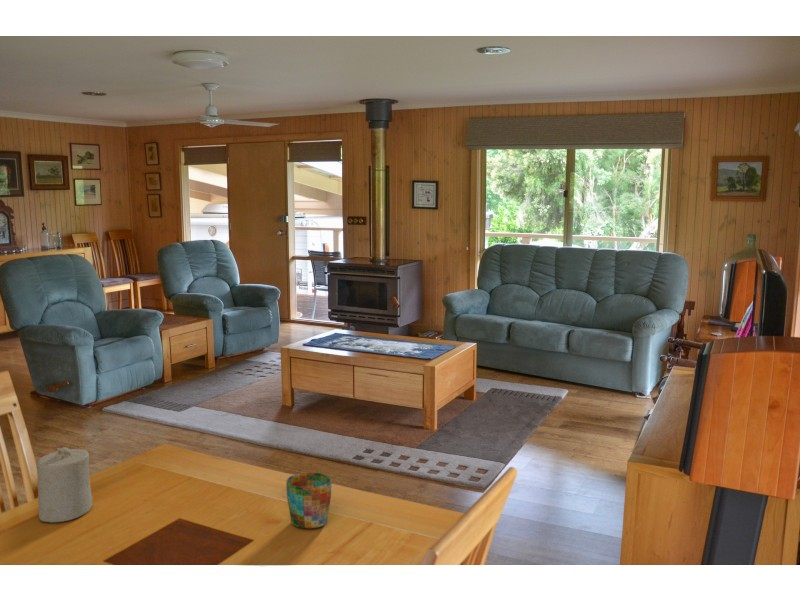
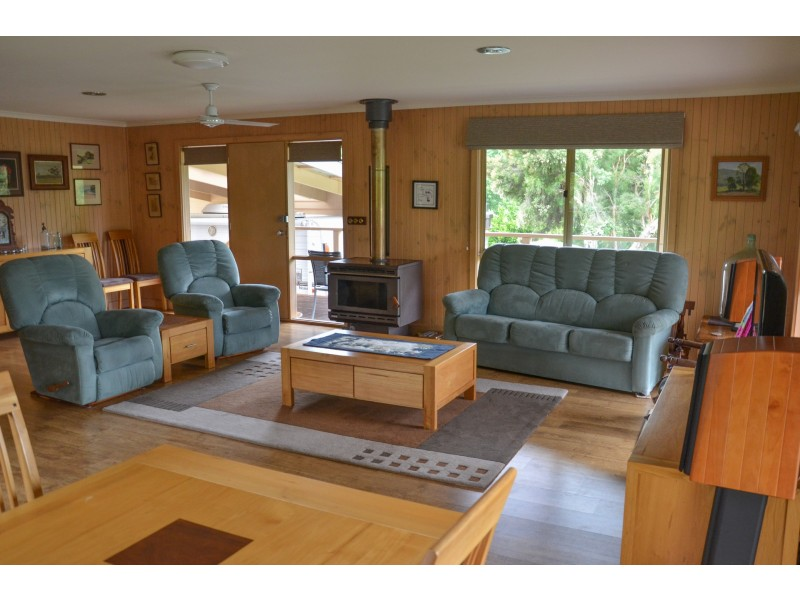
- mug (311, 498)
- candle (64, 478)
